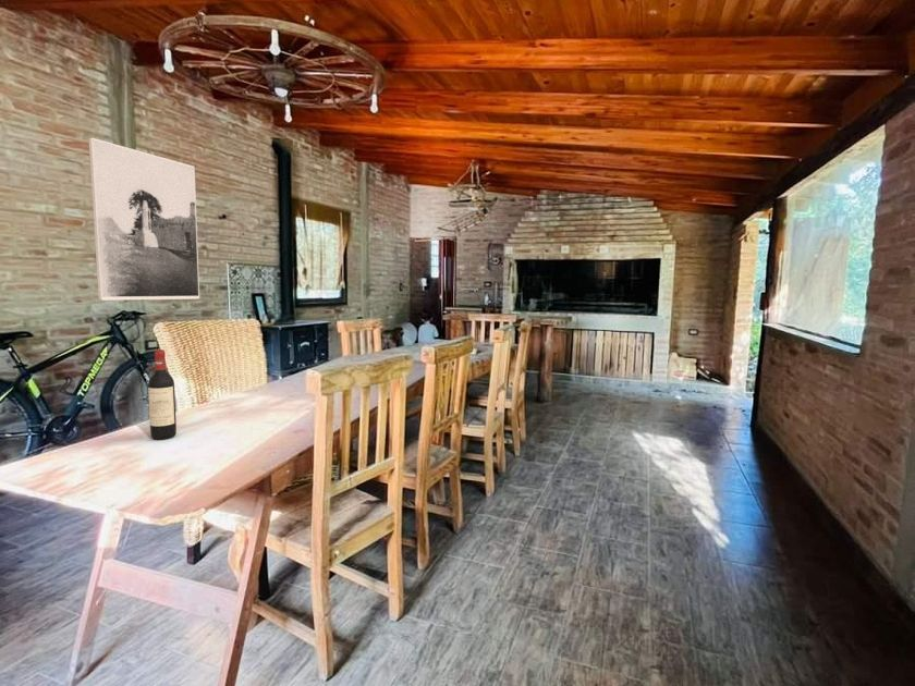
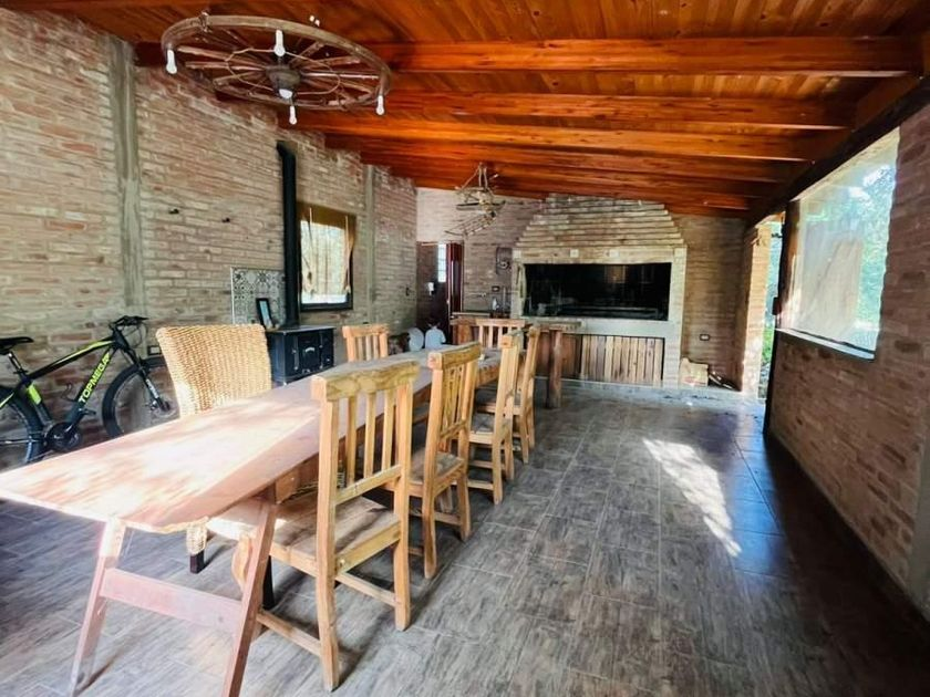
- wine bottle (161, 393)
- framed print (150, 228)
